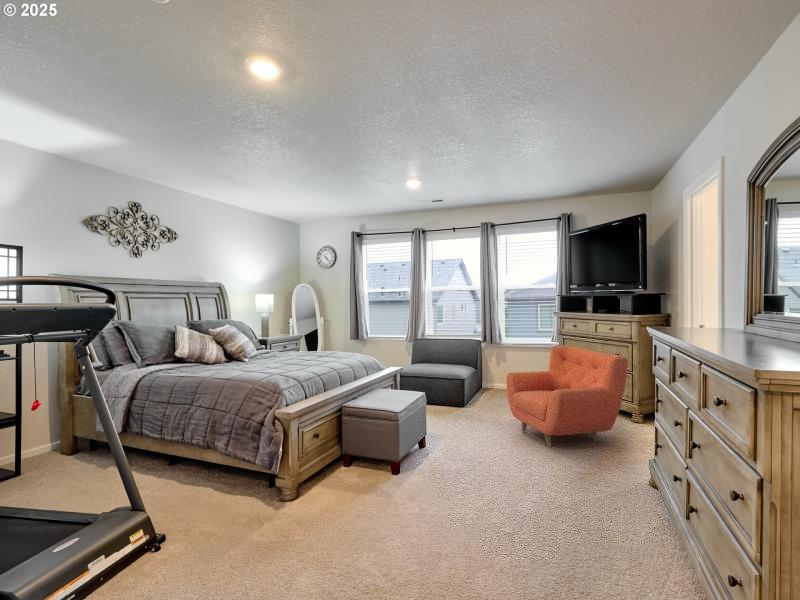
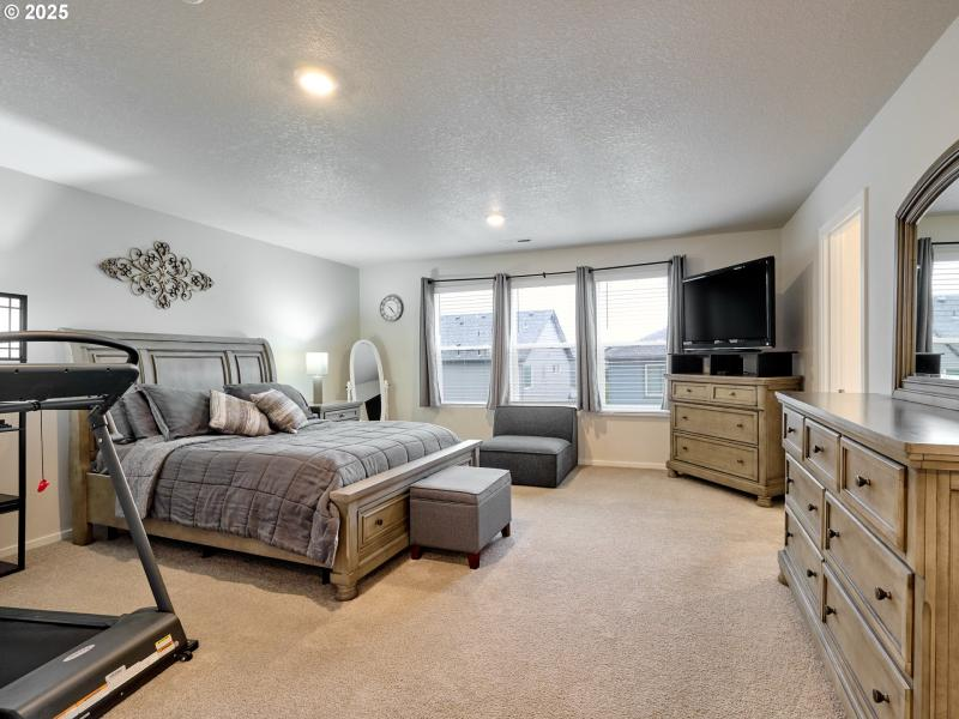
- armchair (563, 393)
